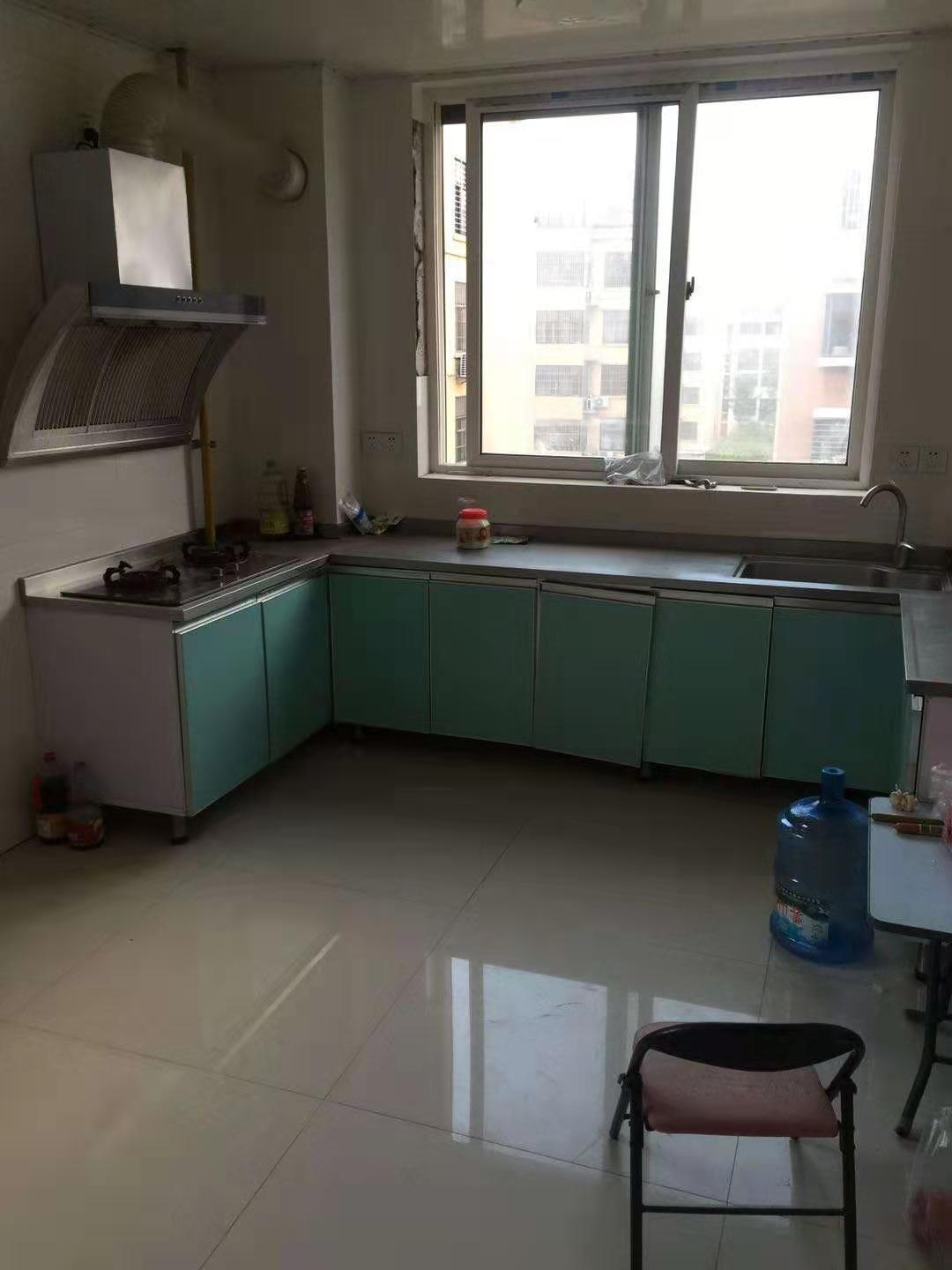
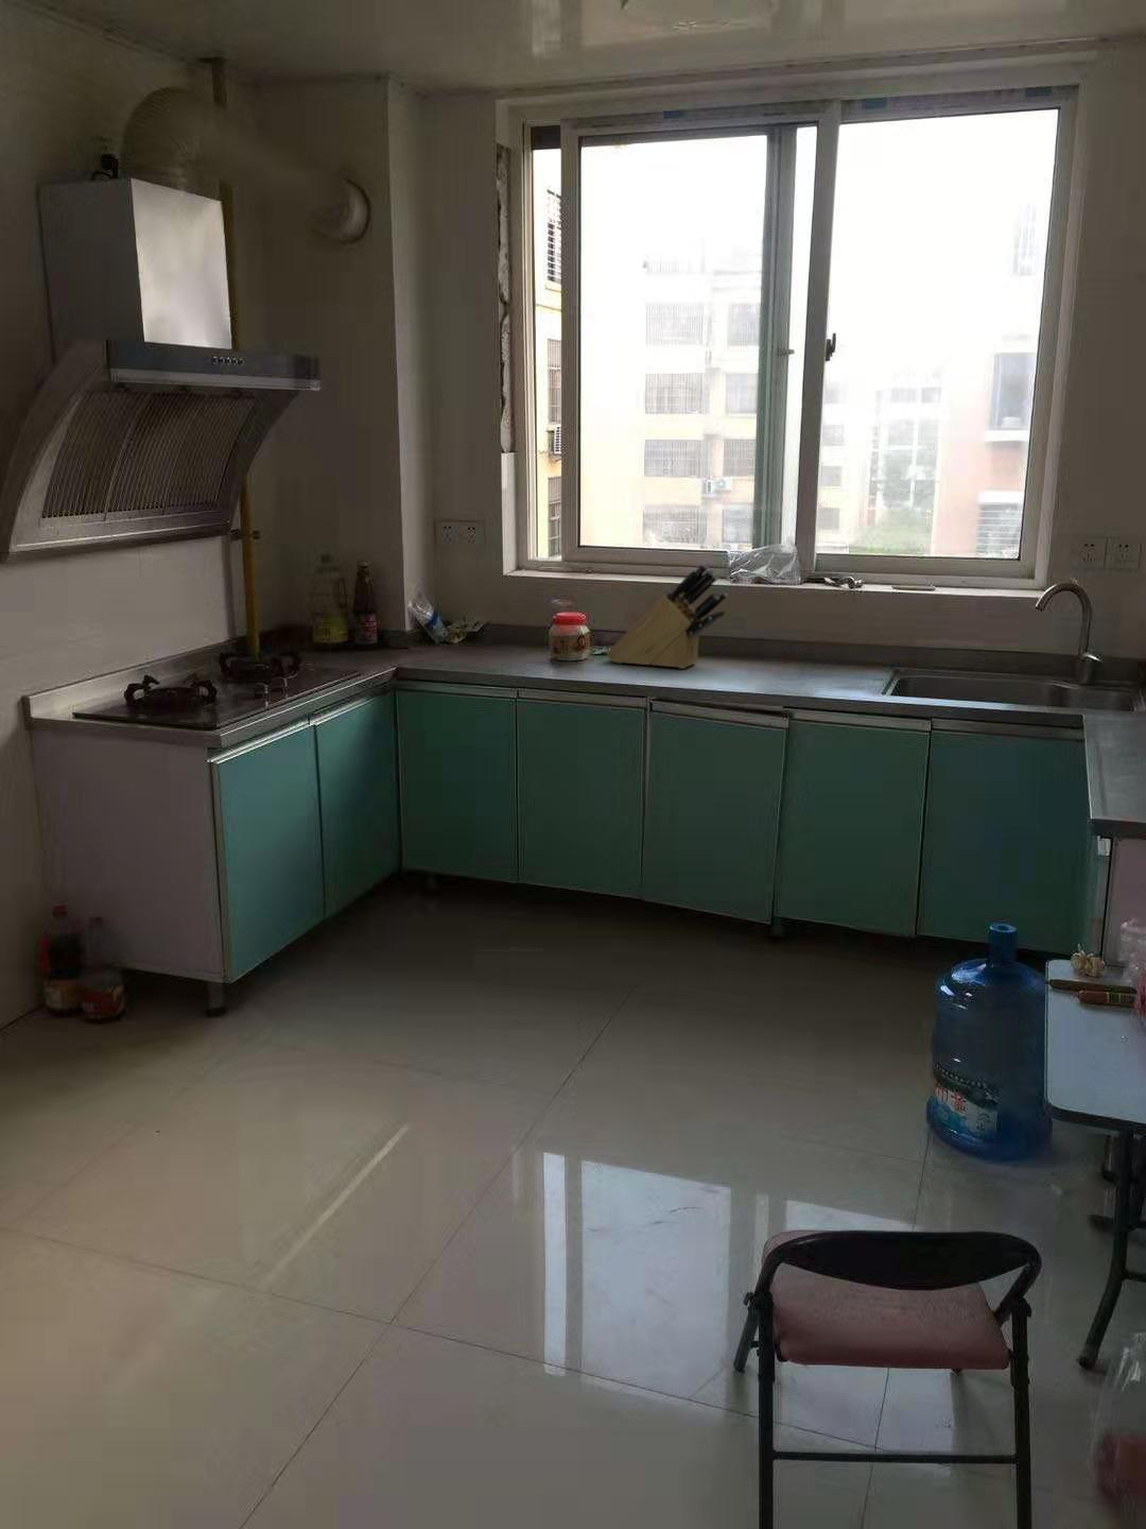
+ knife block (667, 614)
